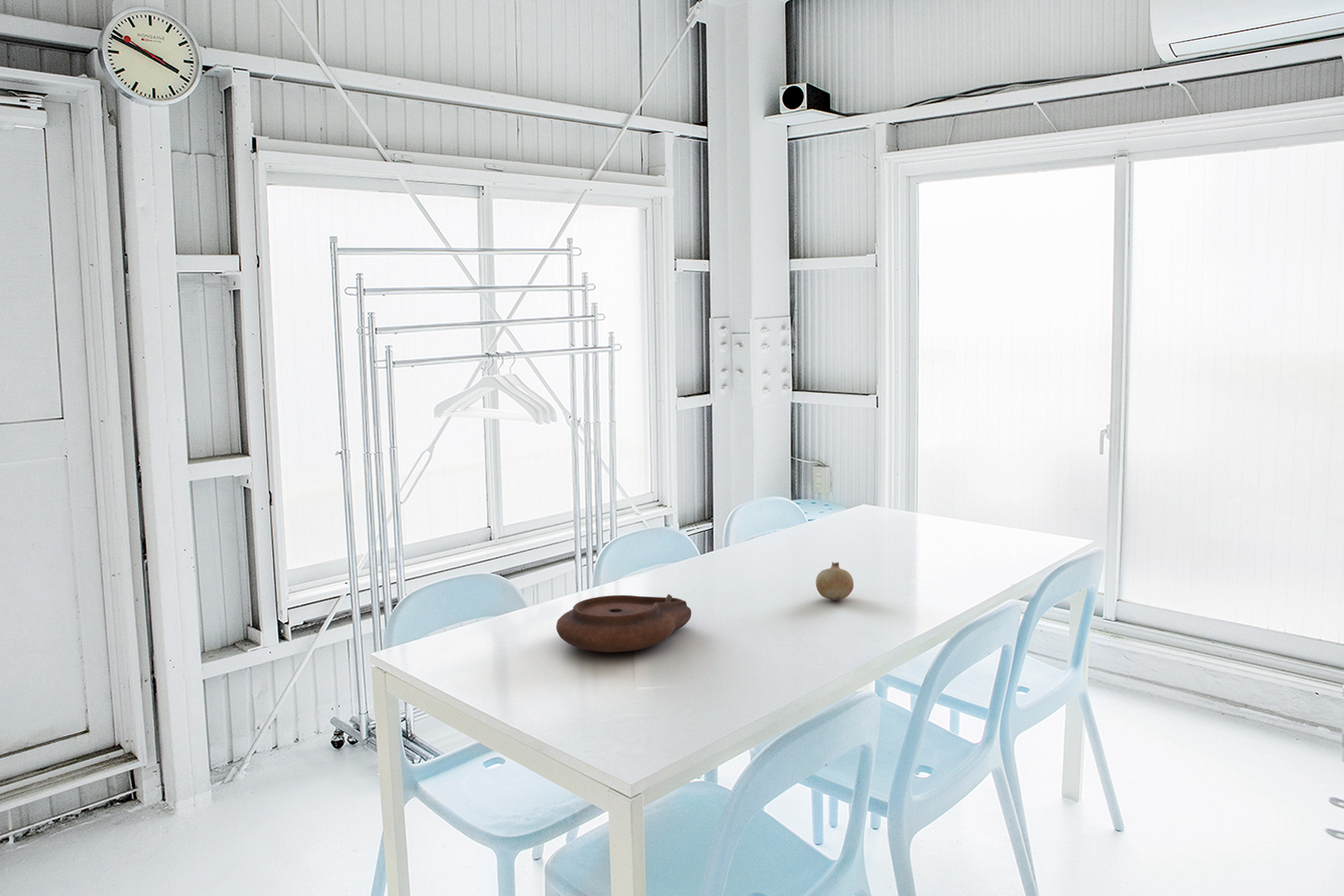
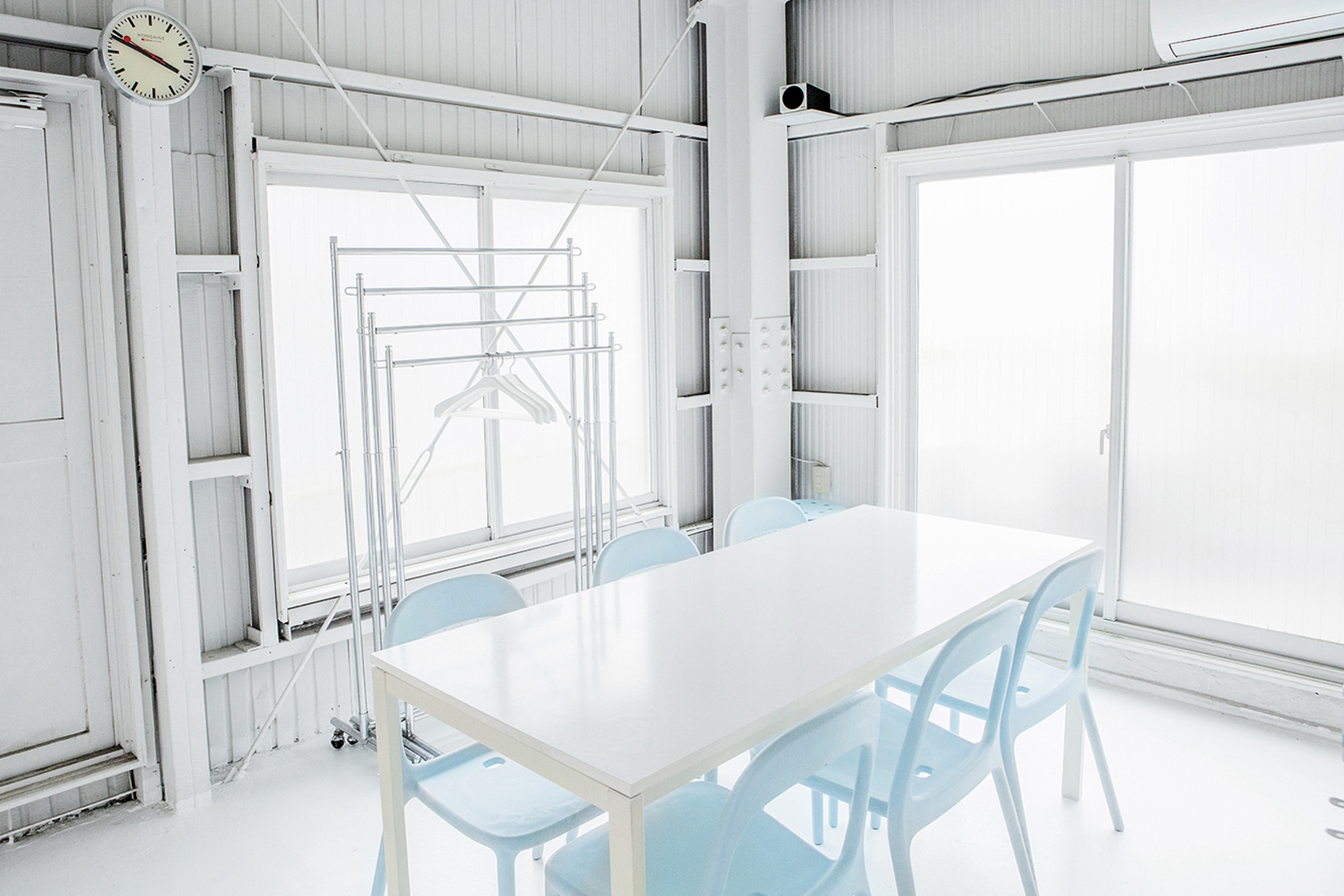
- fruit (834, 581)
- plate (624, 623)
